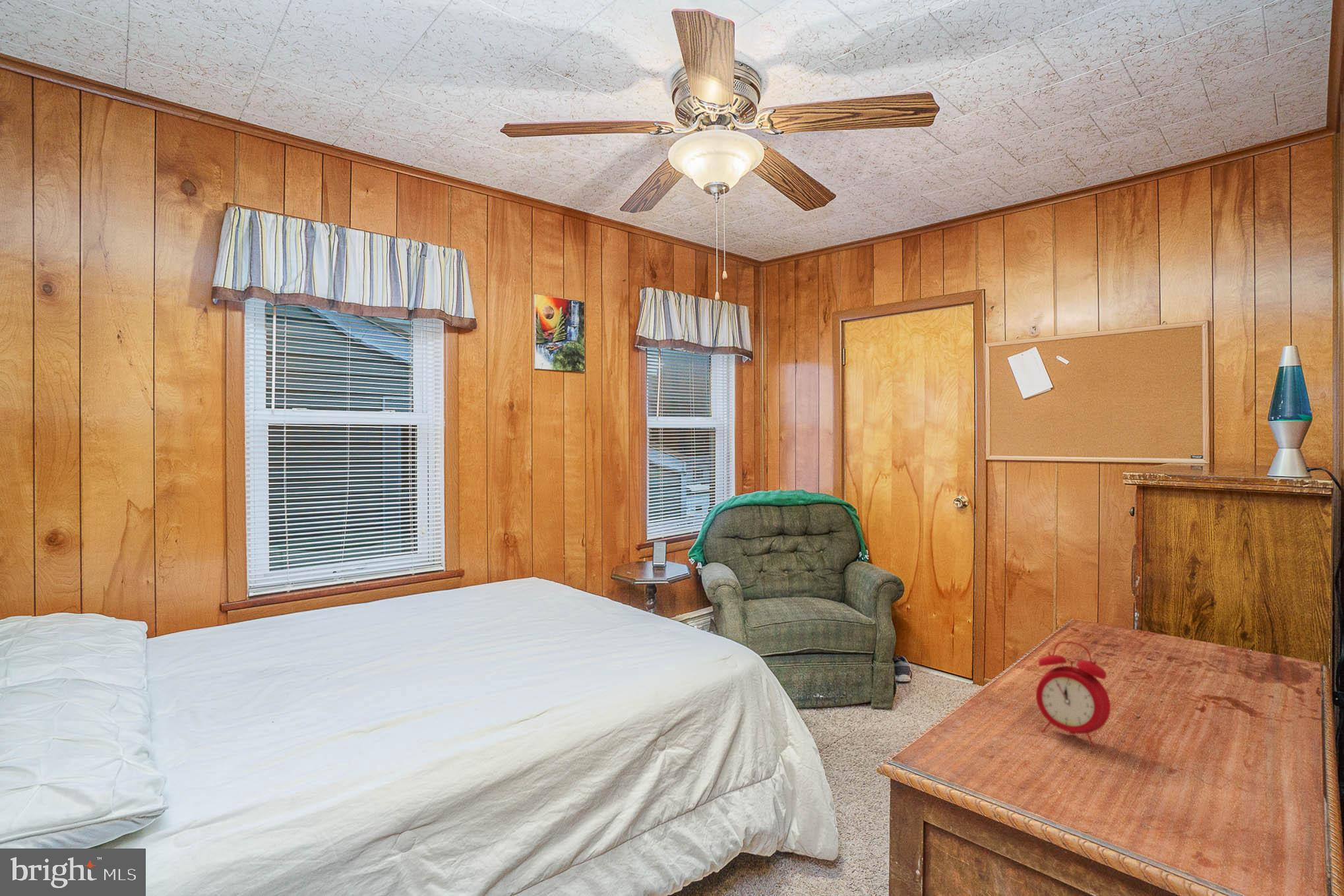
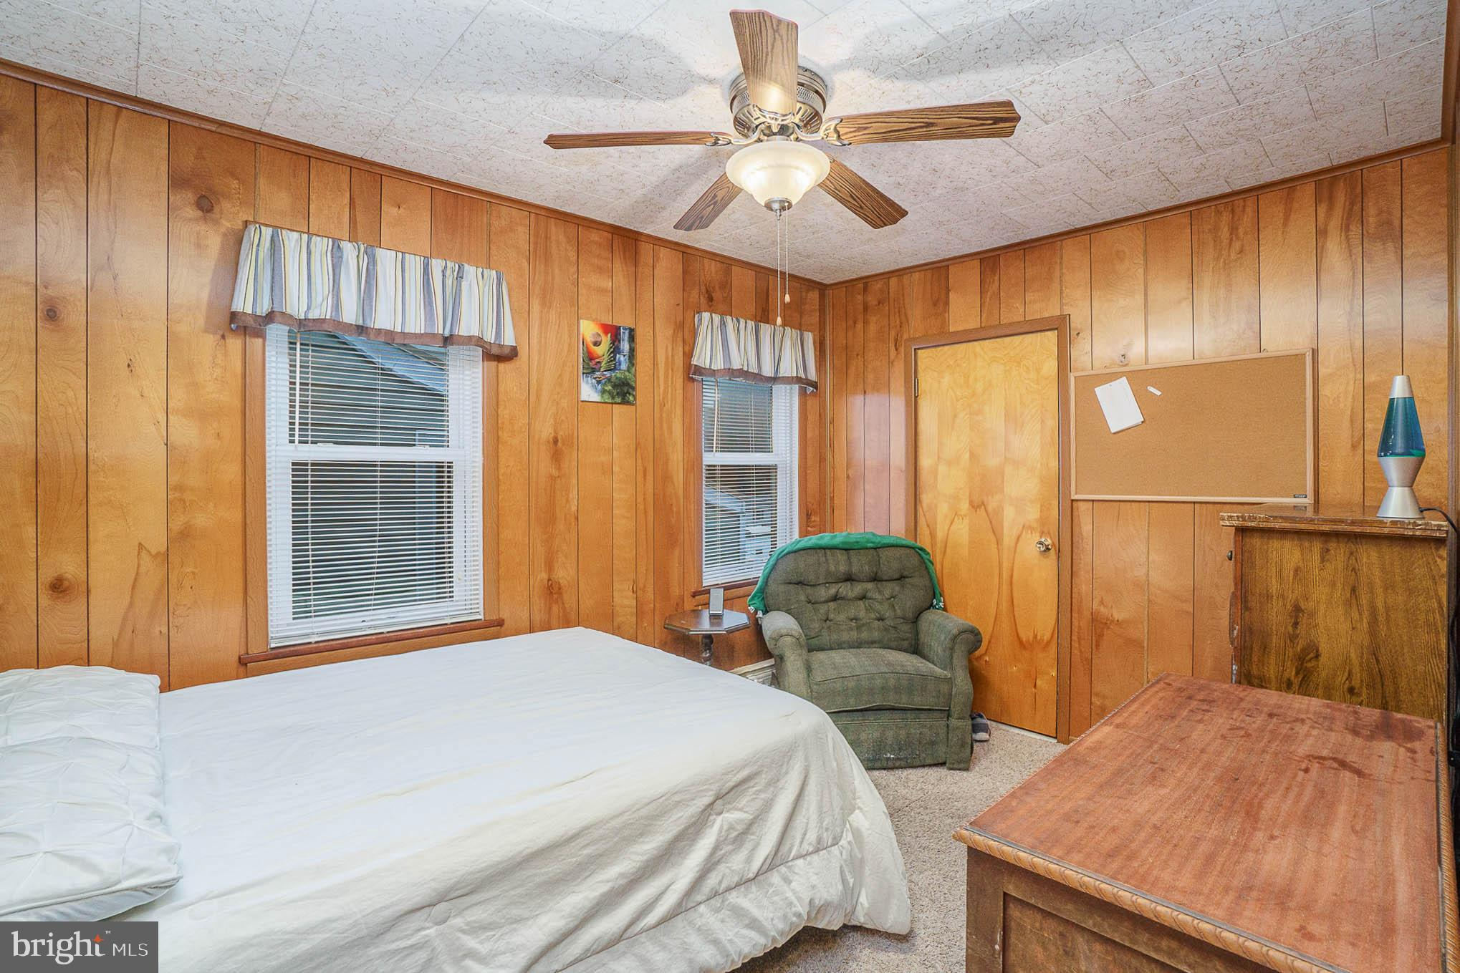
- alarm clock (1070, 689)
